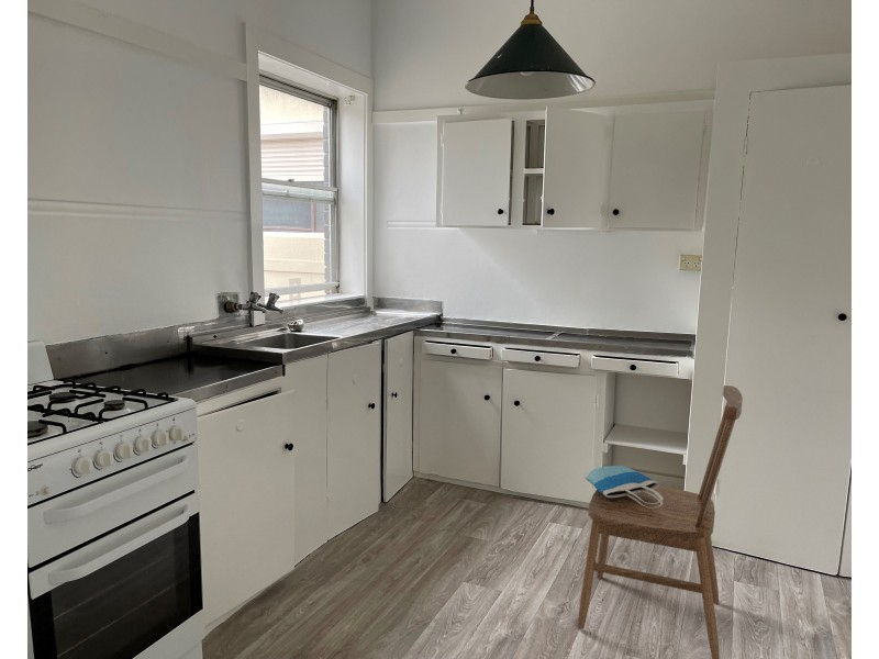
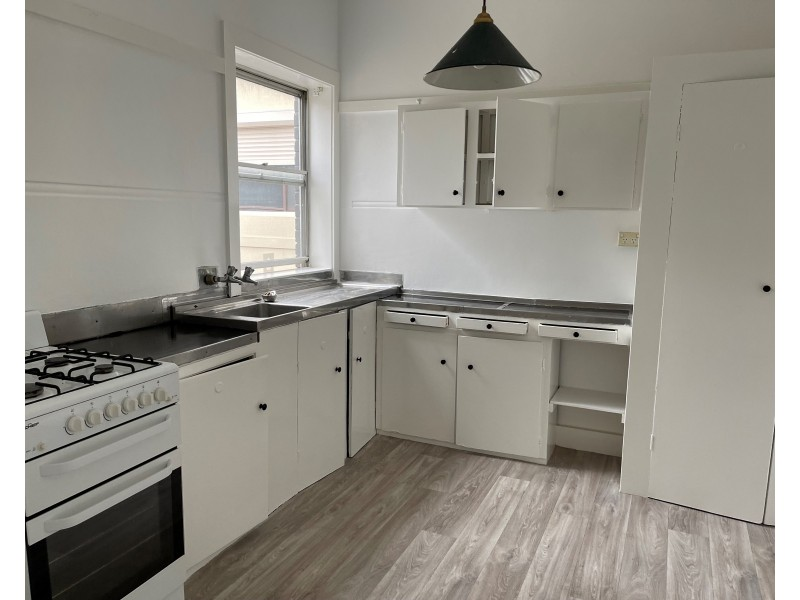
- tote bag (628, 485)
- dining chair (659, 504)
